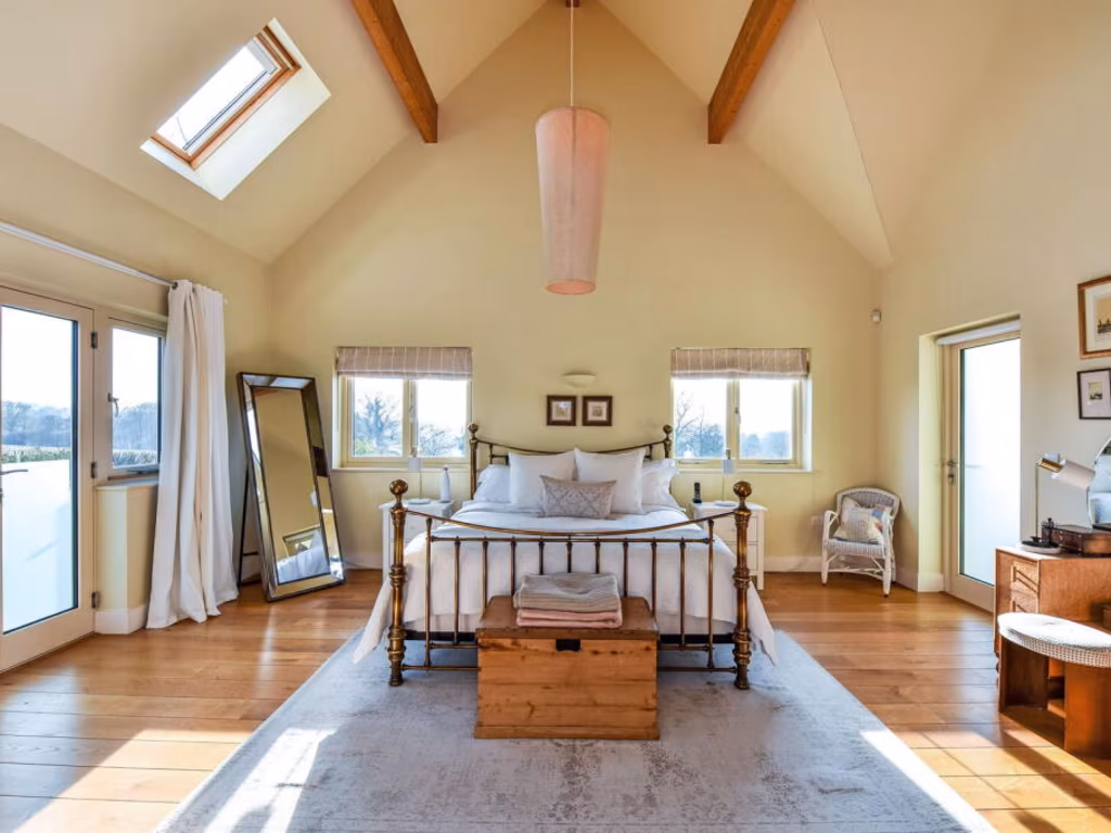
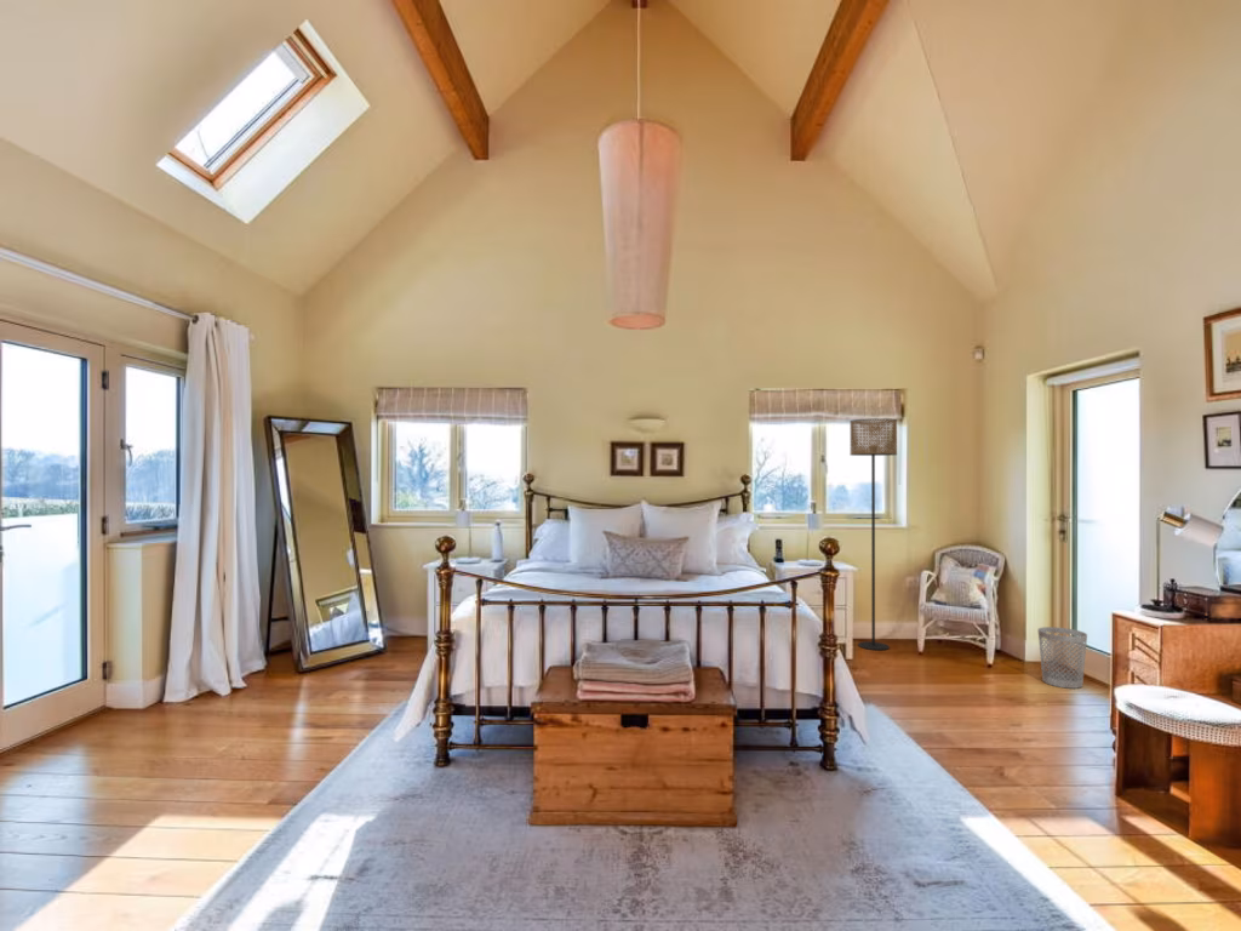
+ wastebasket (1062, 657)
+ floor lamp (873, 532)
